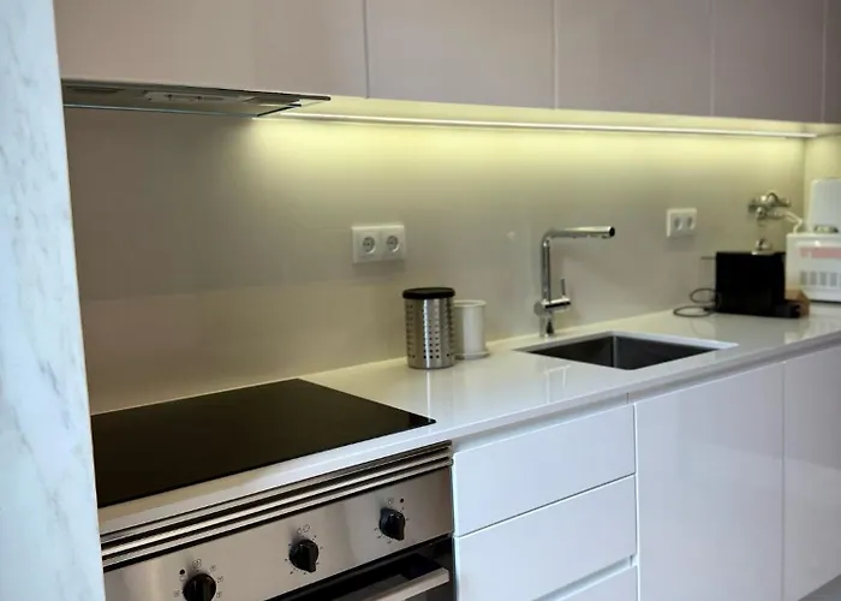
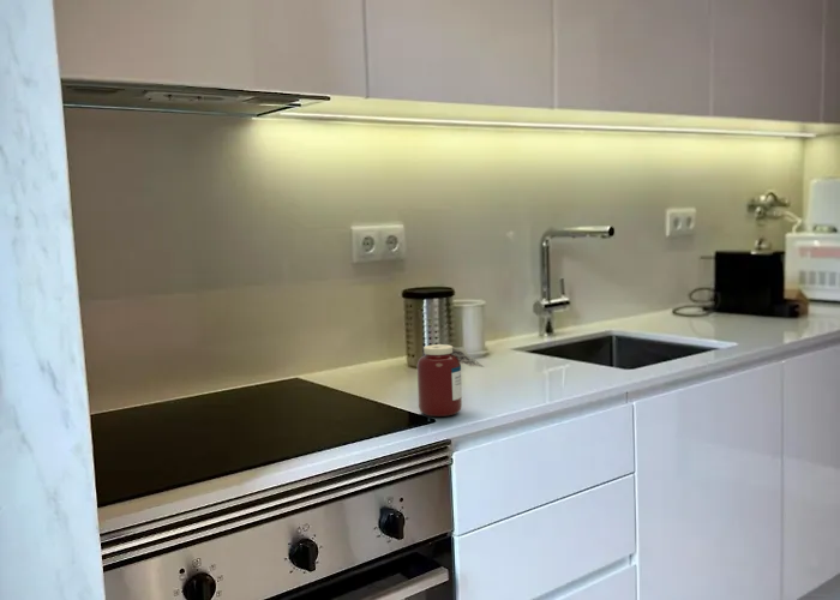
+ jar (446, 378)
